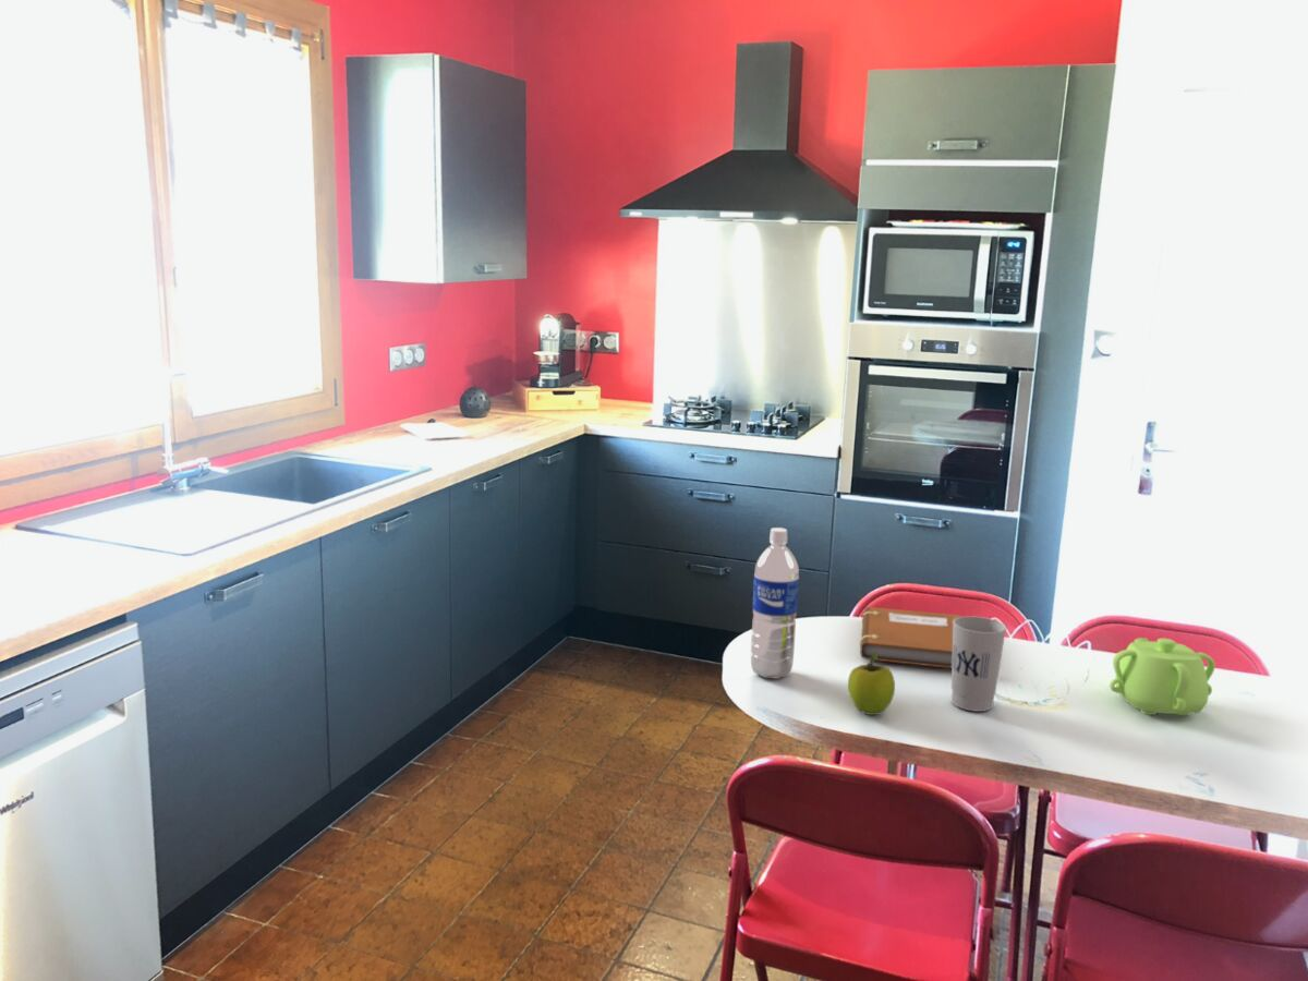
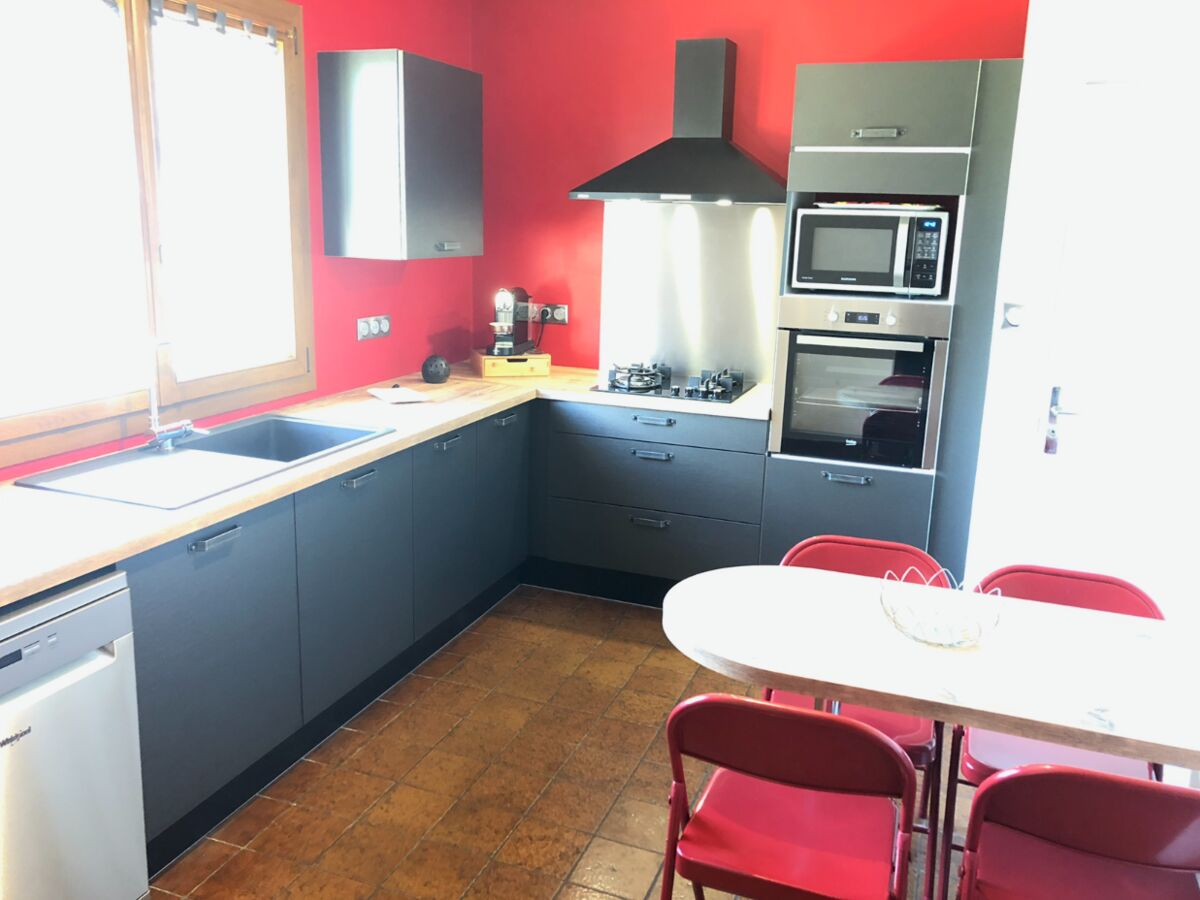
- fruit (872, 682)
- cup (976, 664)
- water bottle (775, 602)
- notebook (911, 634)
- teapot (1159, 670)
